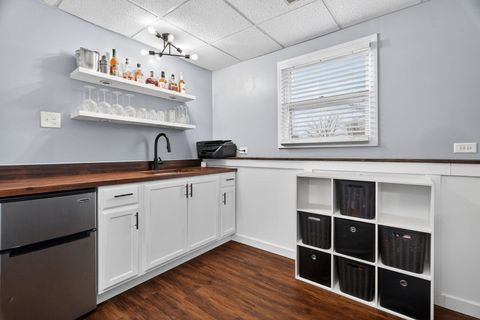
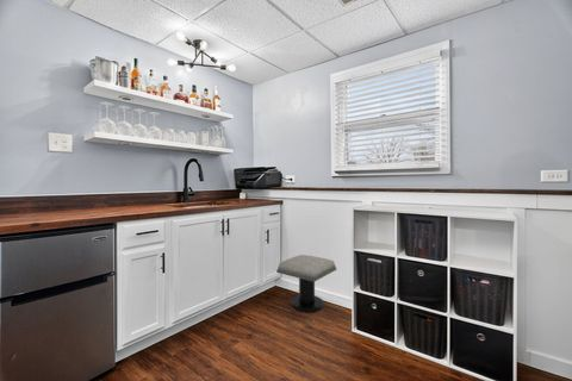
+ stool (306, 281)
